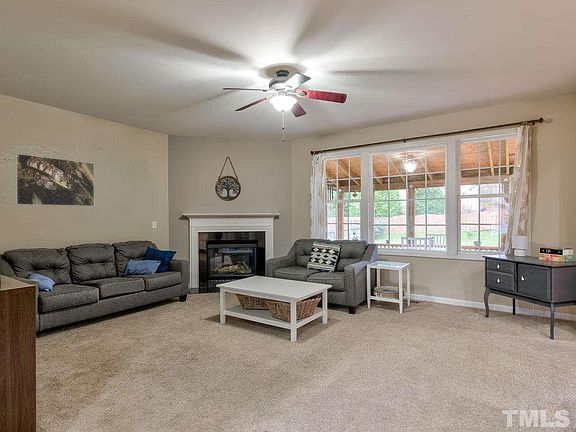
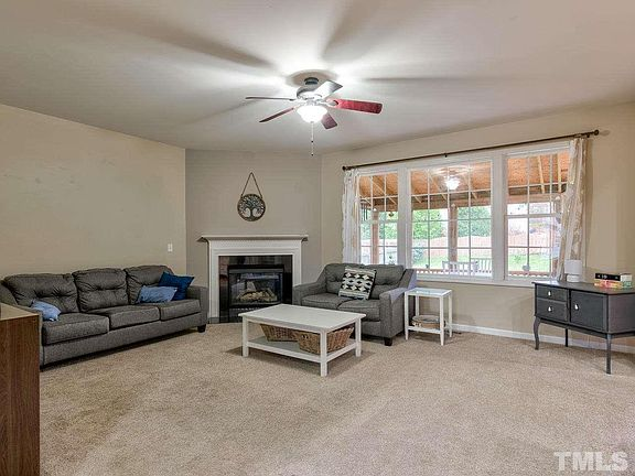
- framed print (58, 182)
